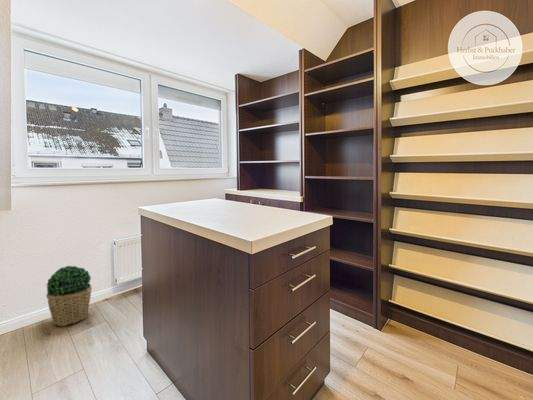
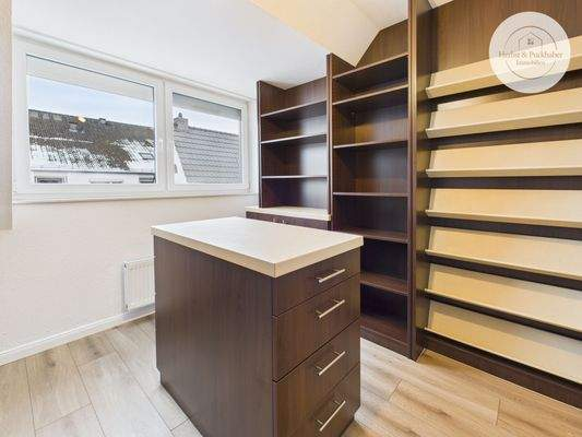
- potted plant (69, 293)
